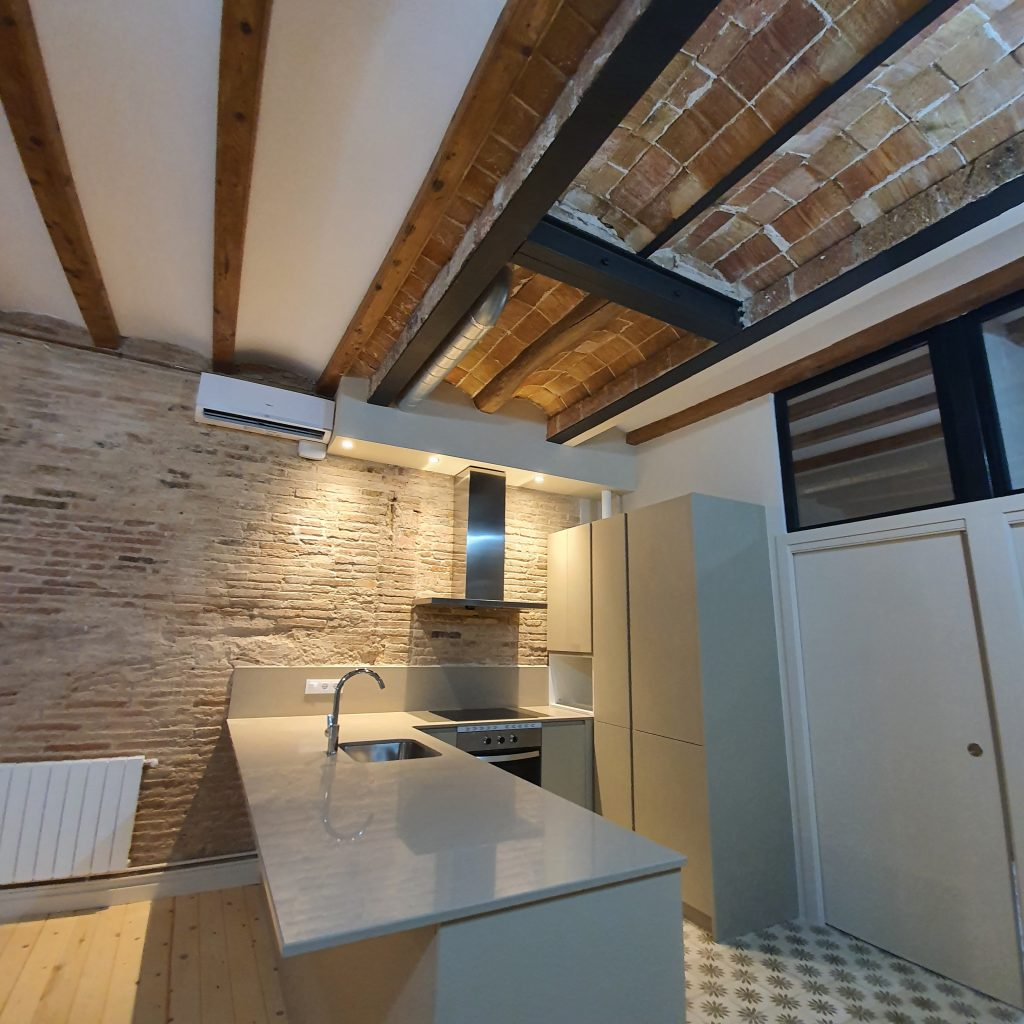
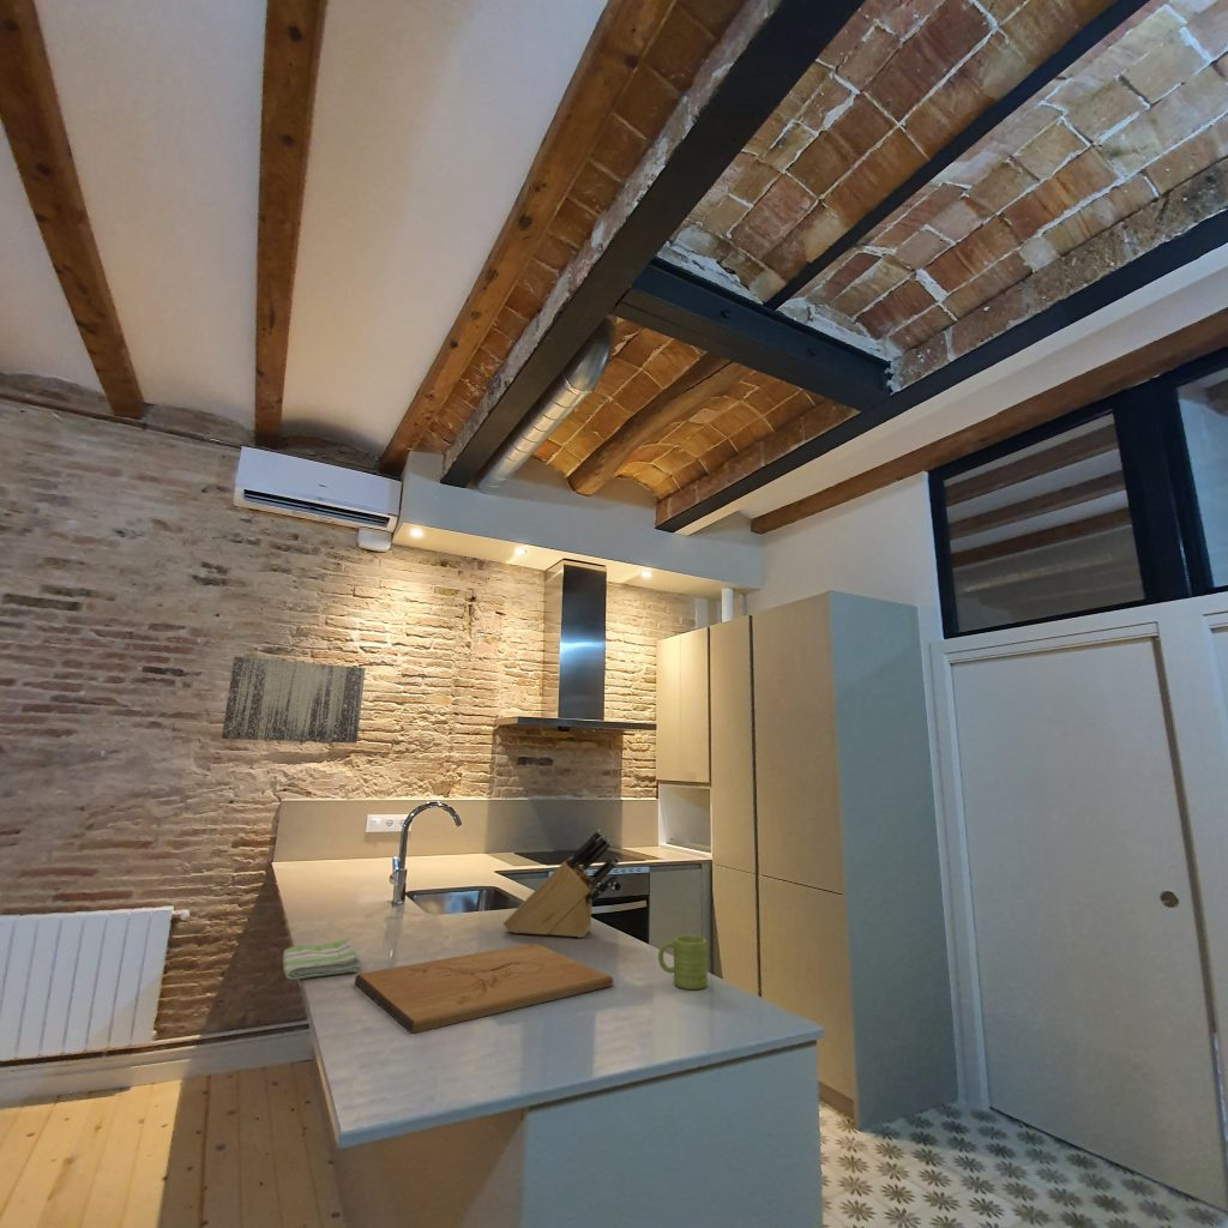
+ cutting board (484, 979)
+ mug (682, 961)
+ dish towel (320, 956)
+ knife block (564, 879)
+ wall art (296, 700)
